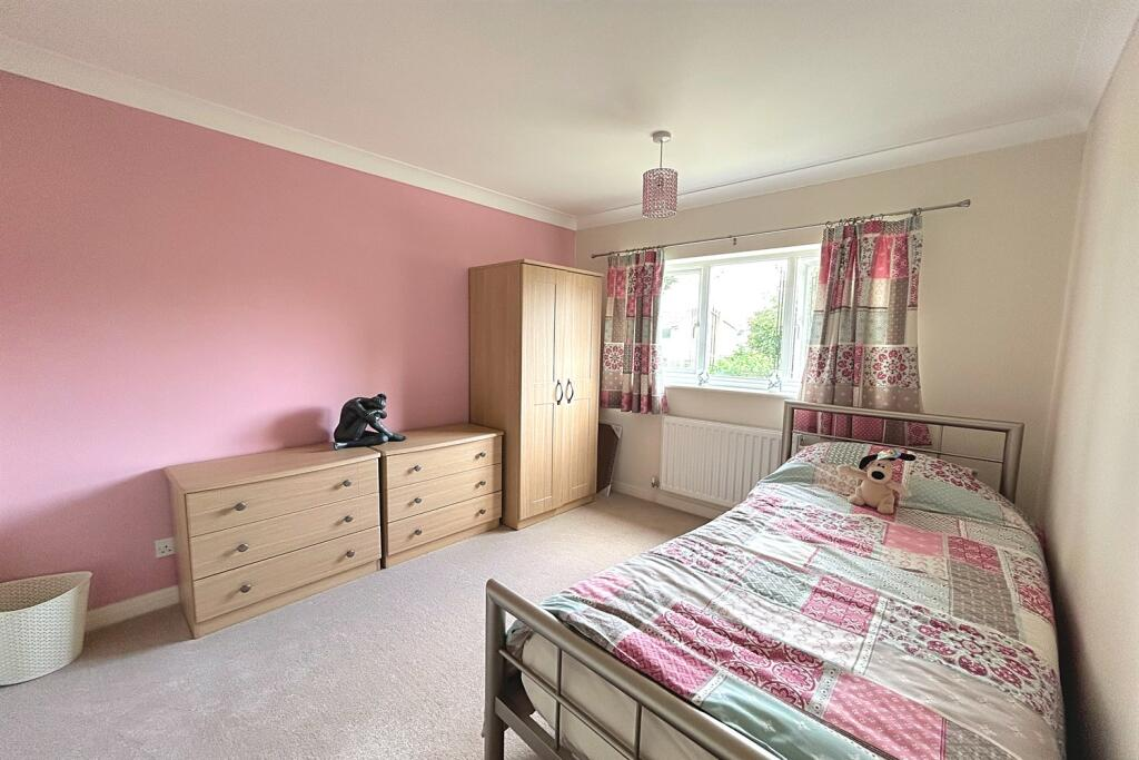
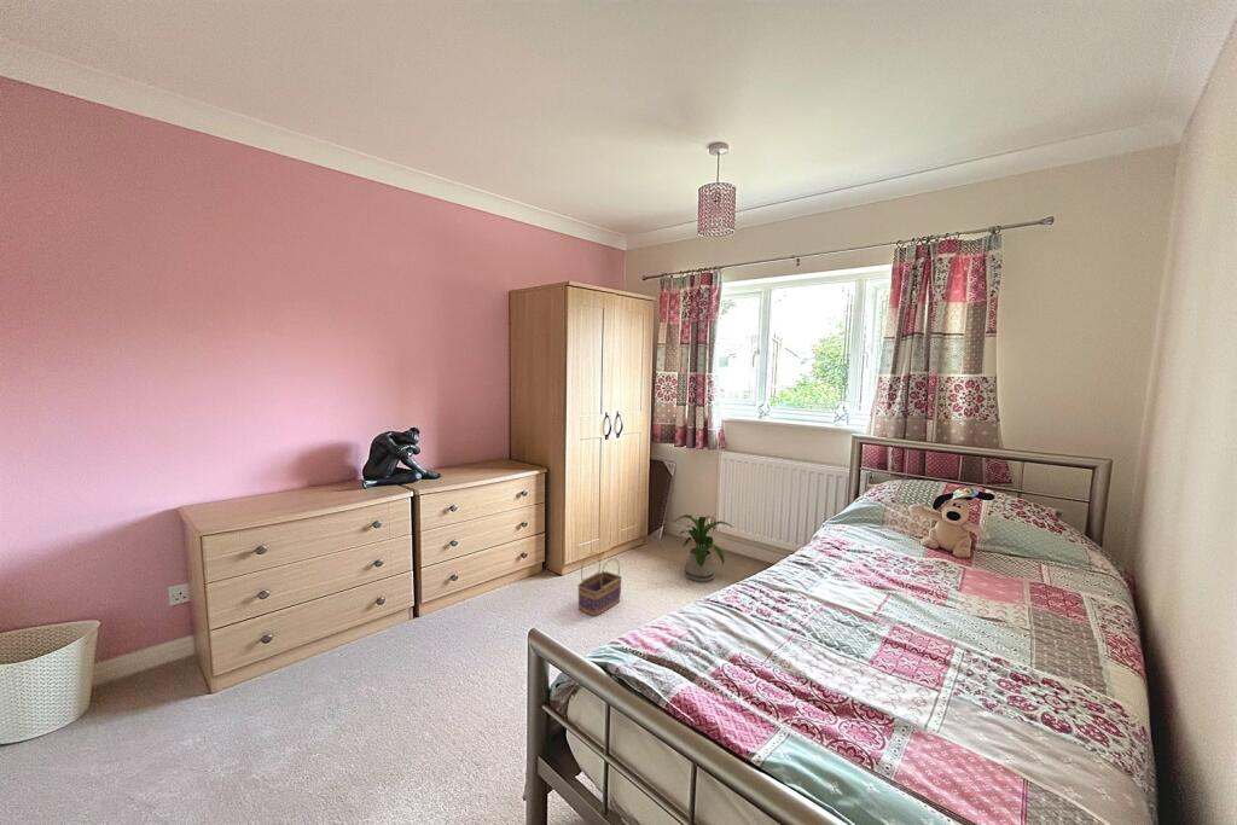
+ basket (599, 580)
+ house plant (703, 541)
